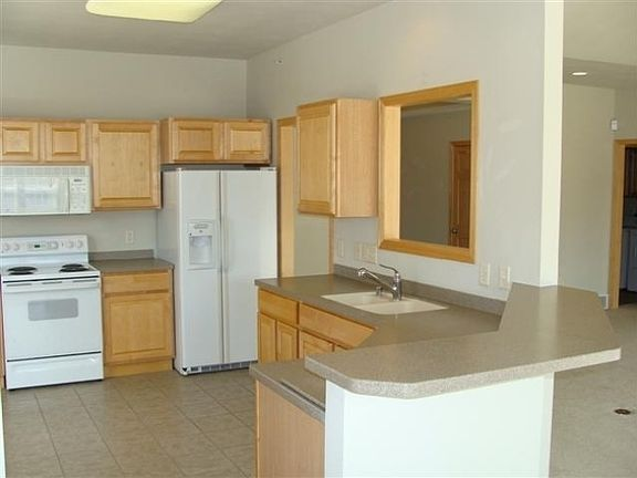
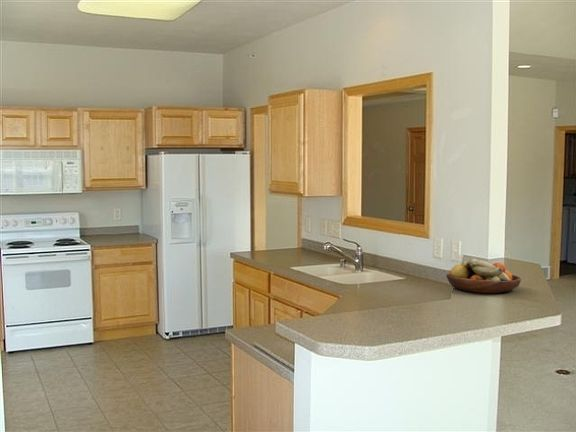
+ fruit bowl (483, 273)
